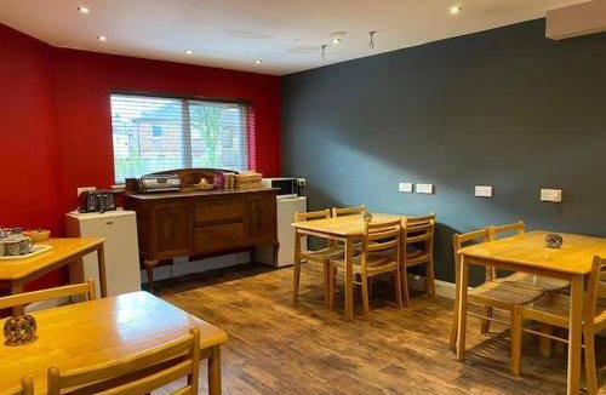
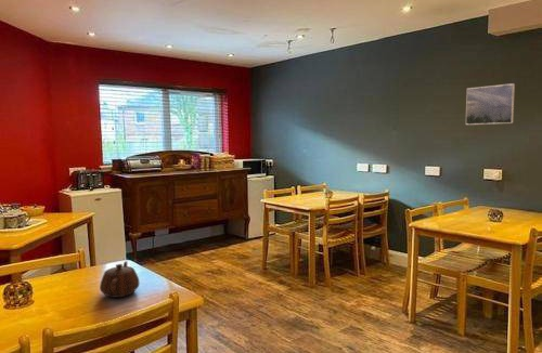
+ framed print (489, 105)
+ teapot (119, 277)
